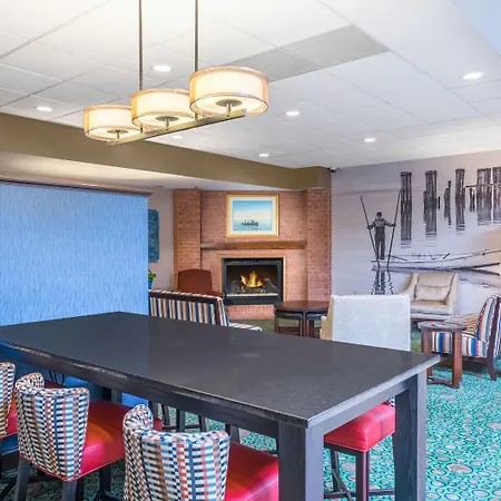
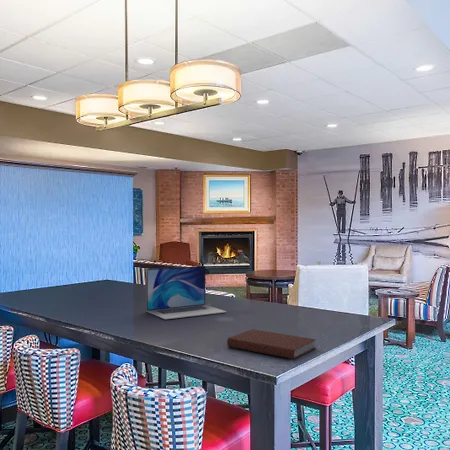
+ laptop (186, 290)
+ book (271, 343)
